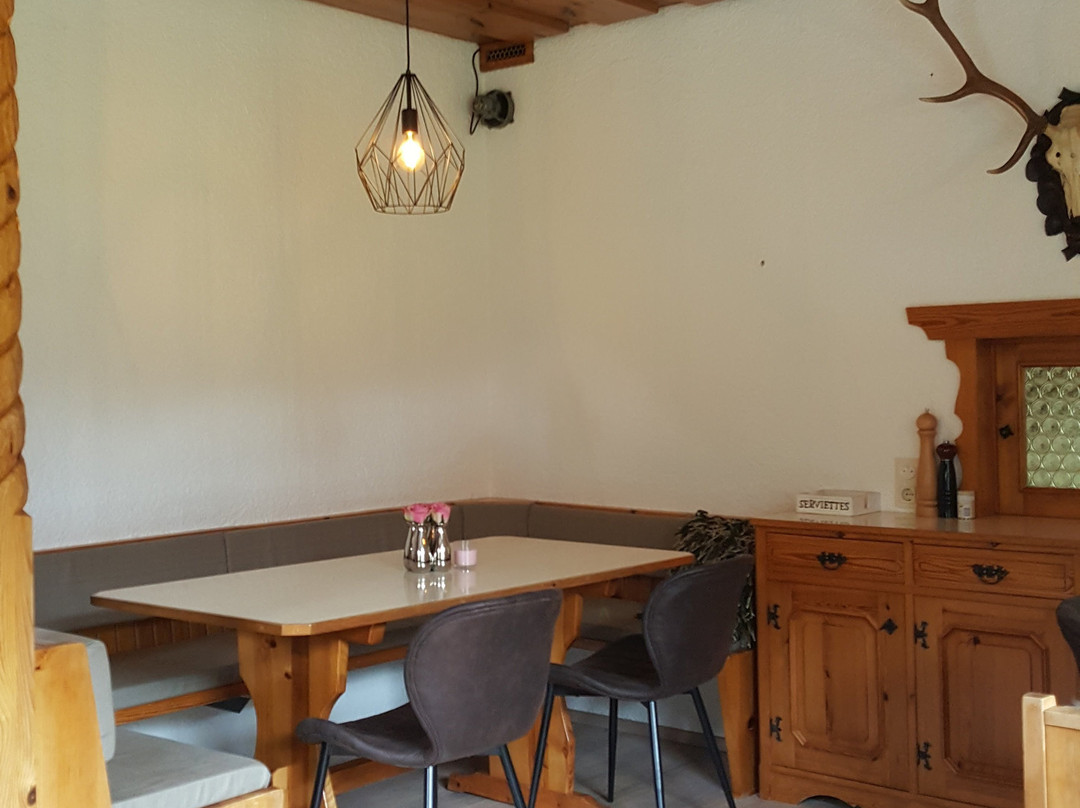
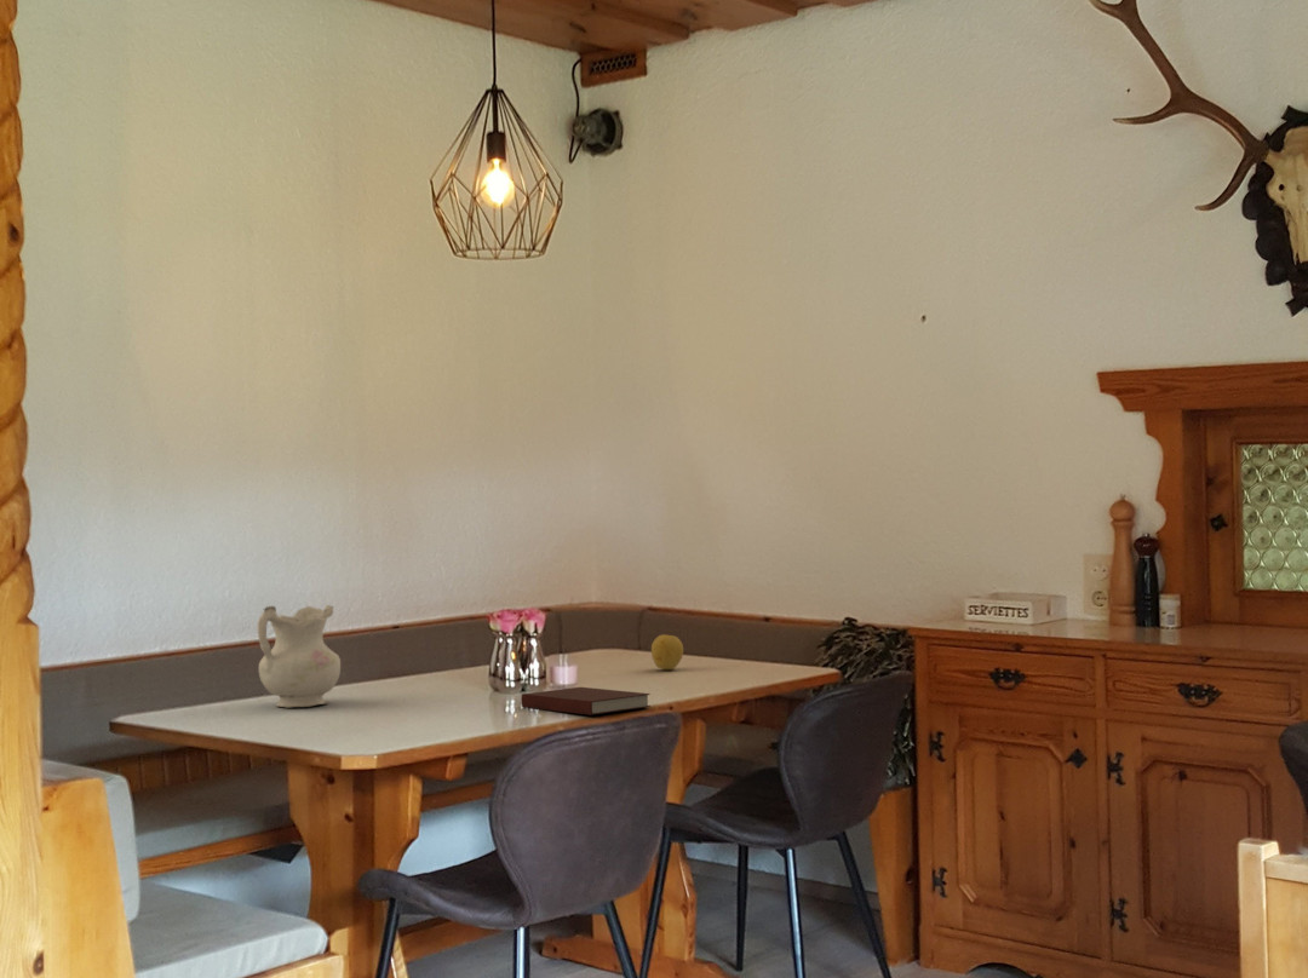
+ ceramic pitcher (296, 654)
+ fruit (667, 651)
+ notebook (585, 700)
